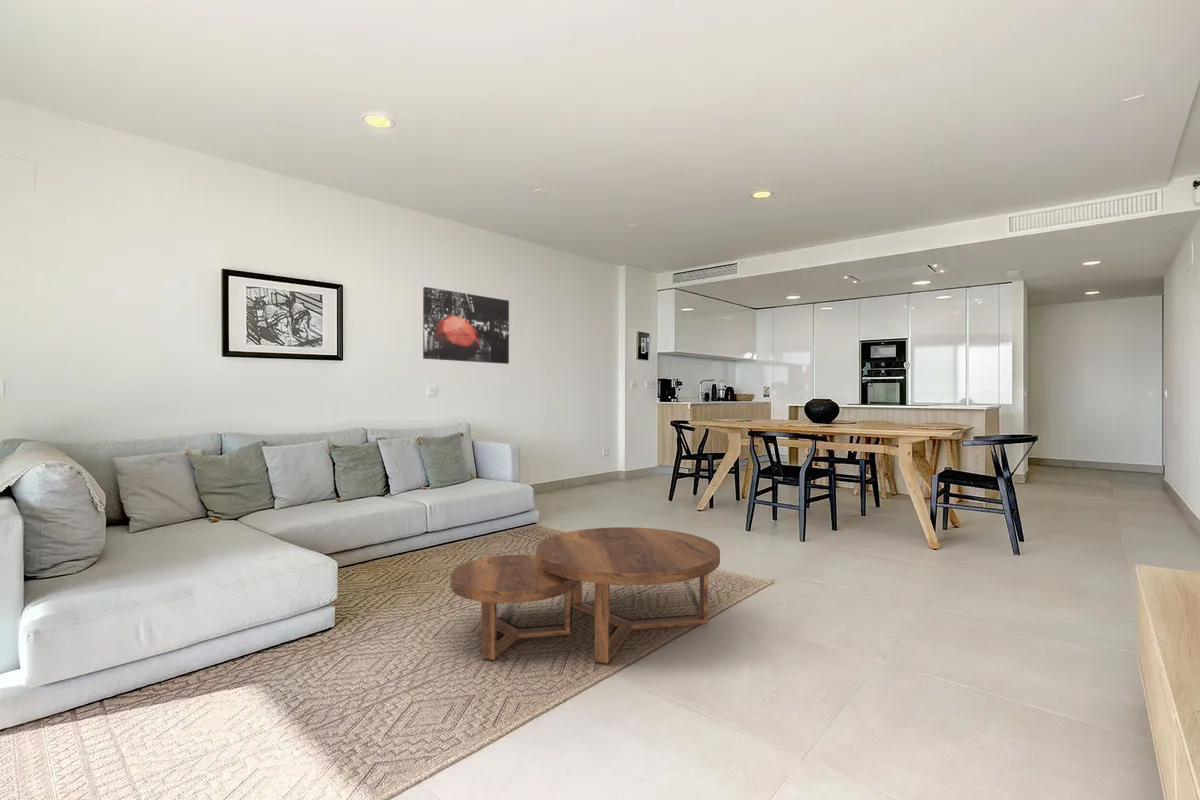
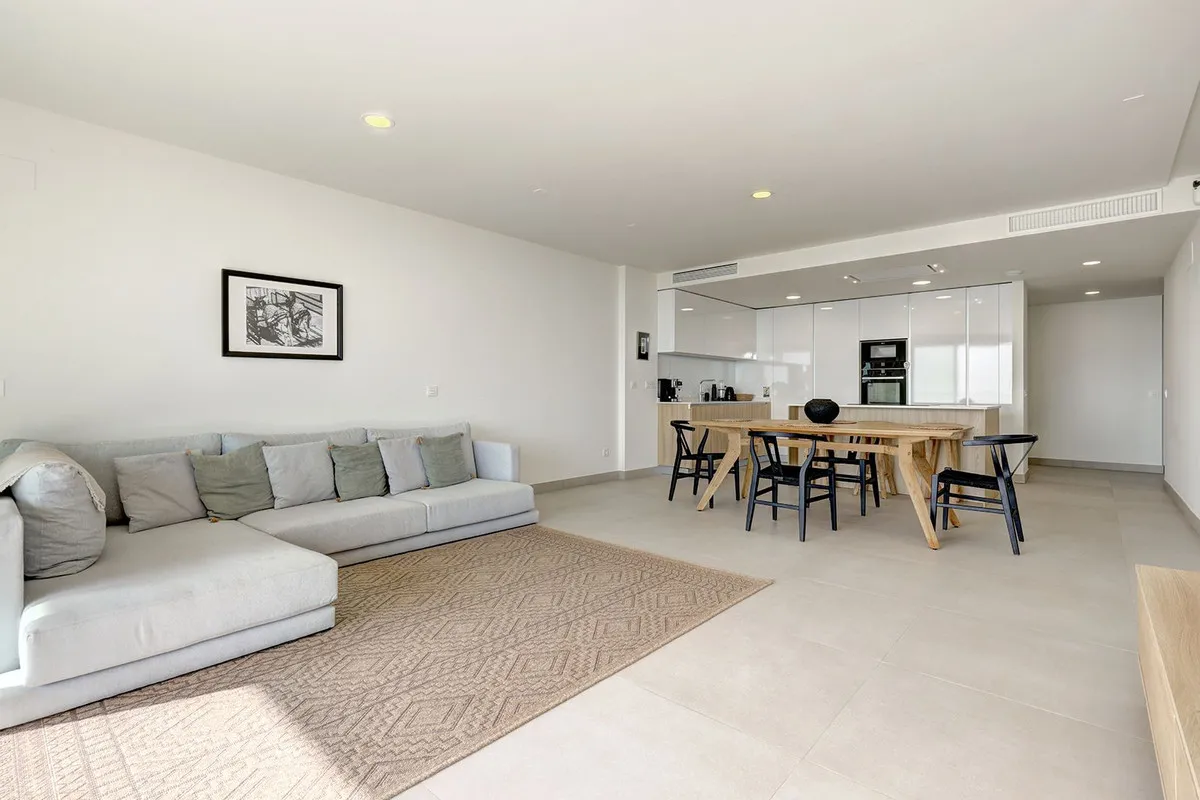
- coffee table (581, 589)
- wall art (468, 327)
